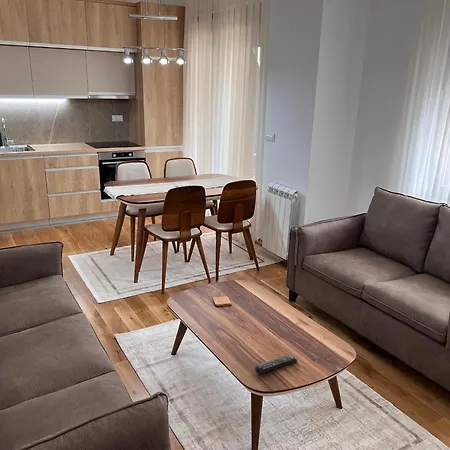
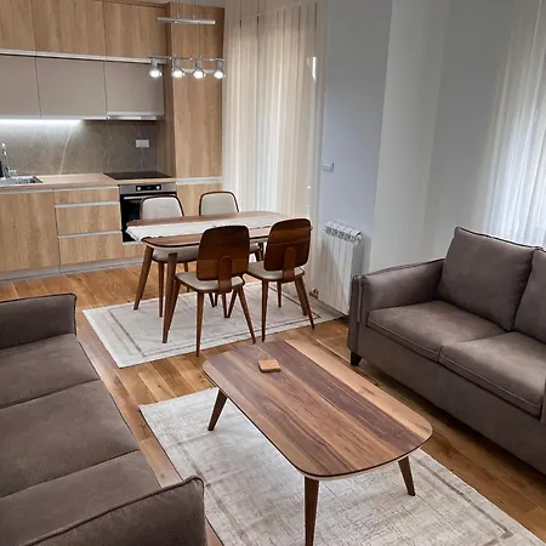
- remote control (276, 363)
